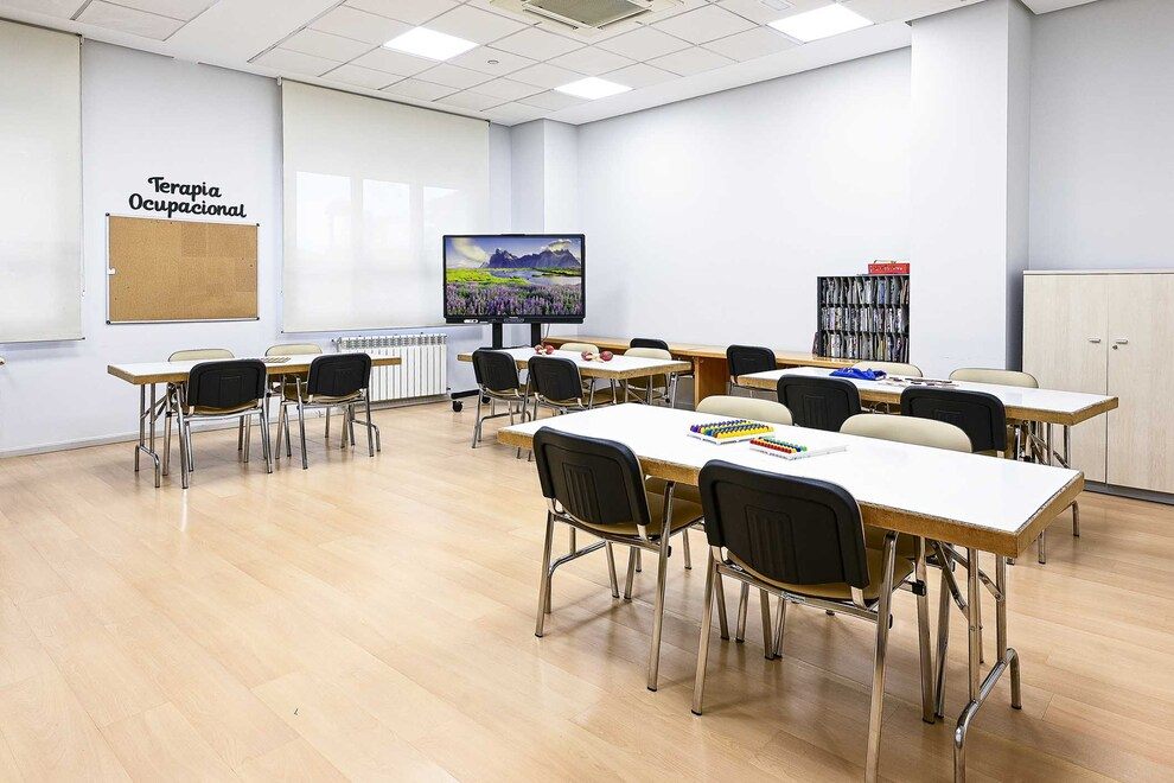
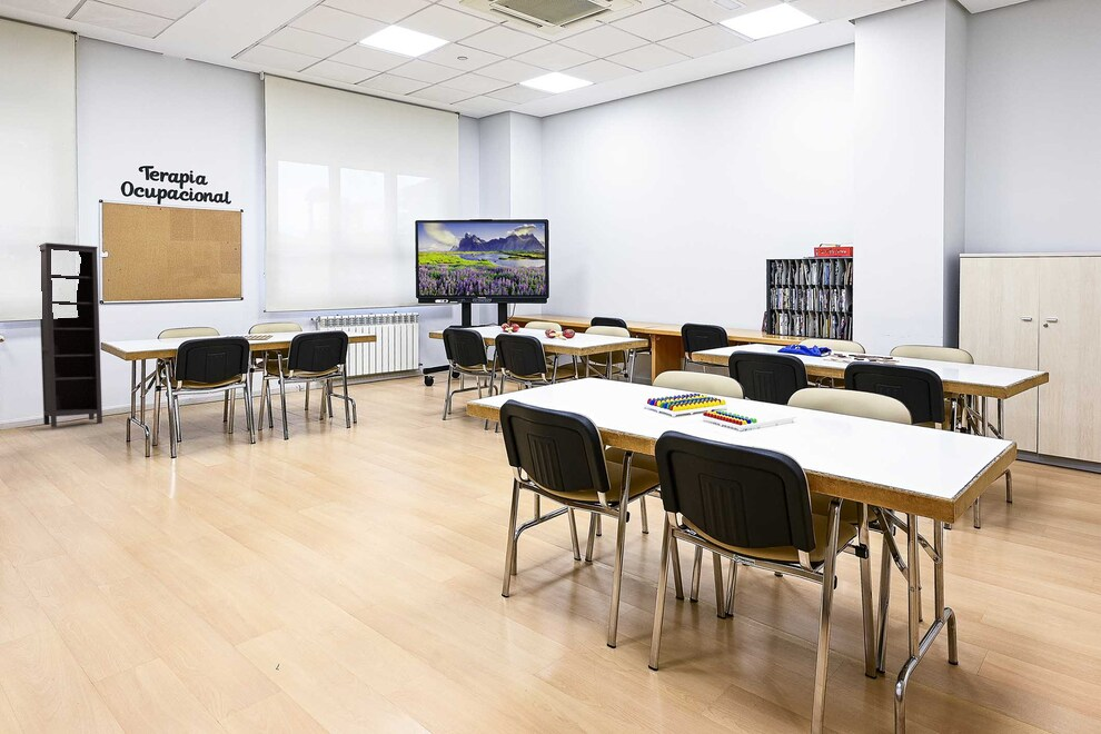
+ bookcase (70, 335)
